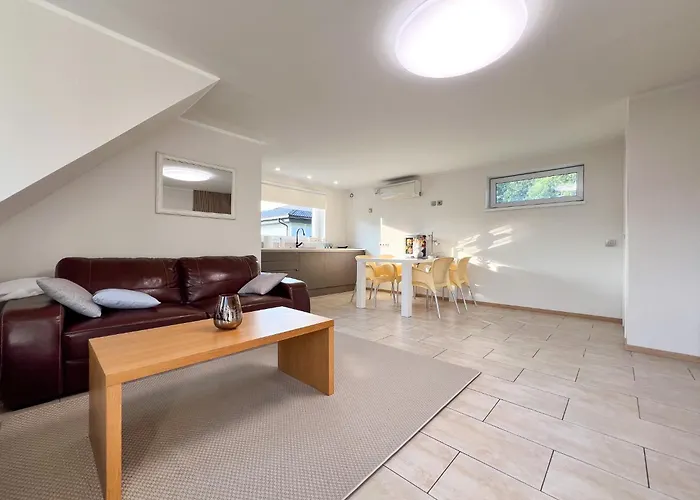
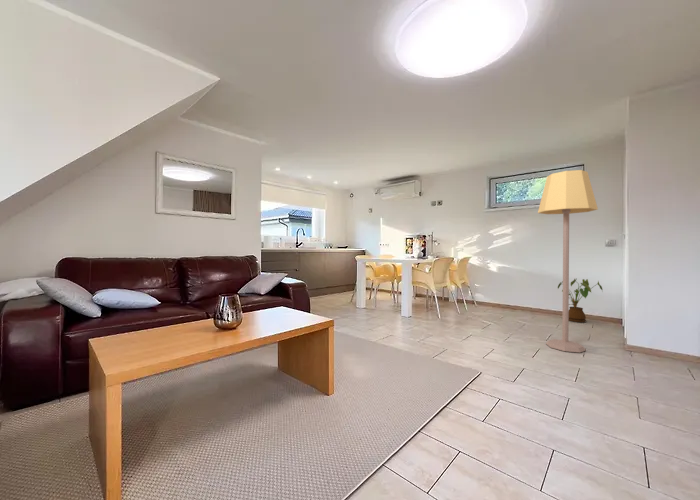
+ house plant (578, 300)
+ lamp (565, 260)
